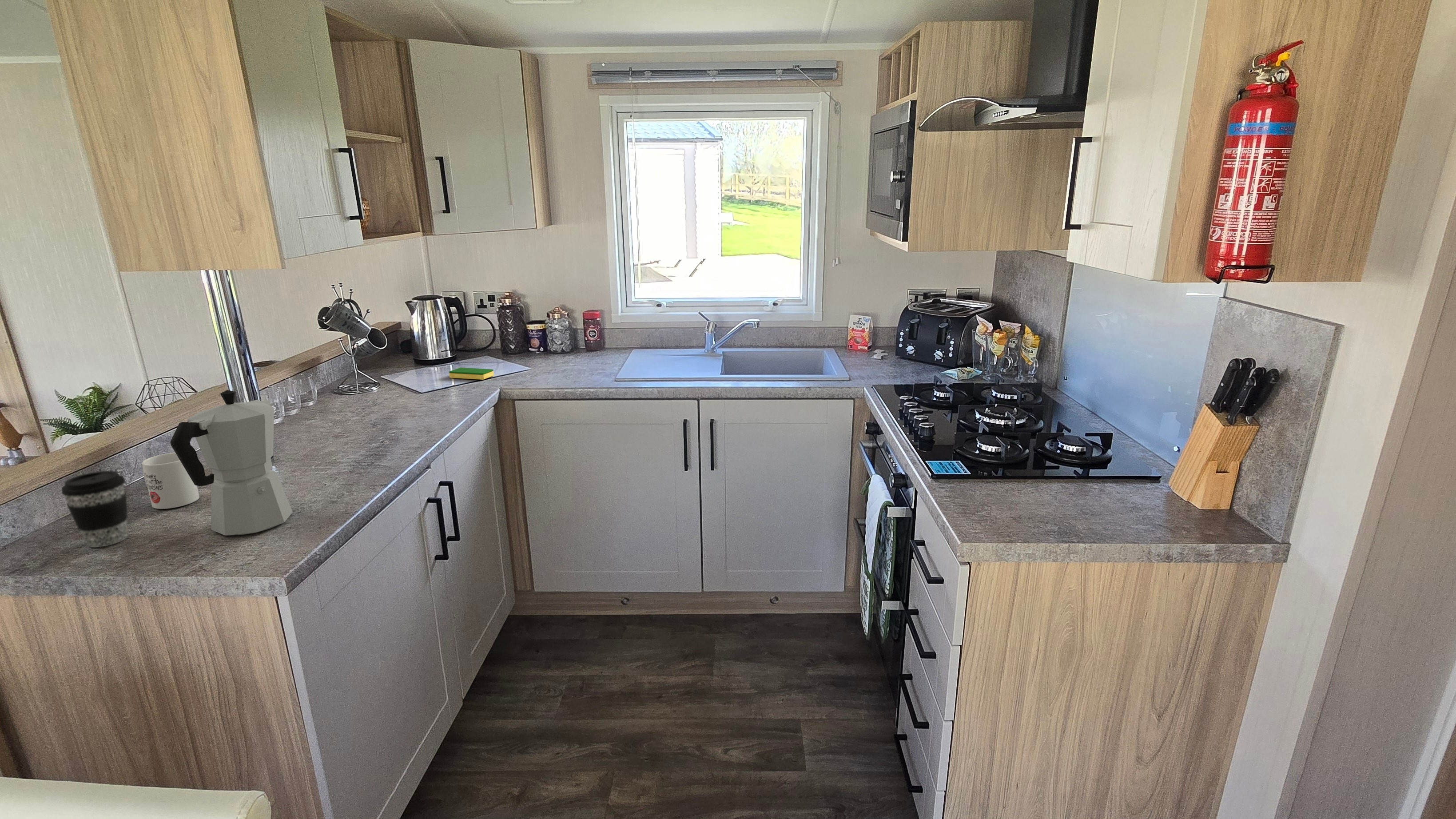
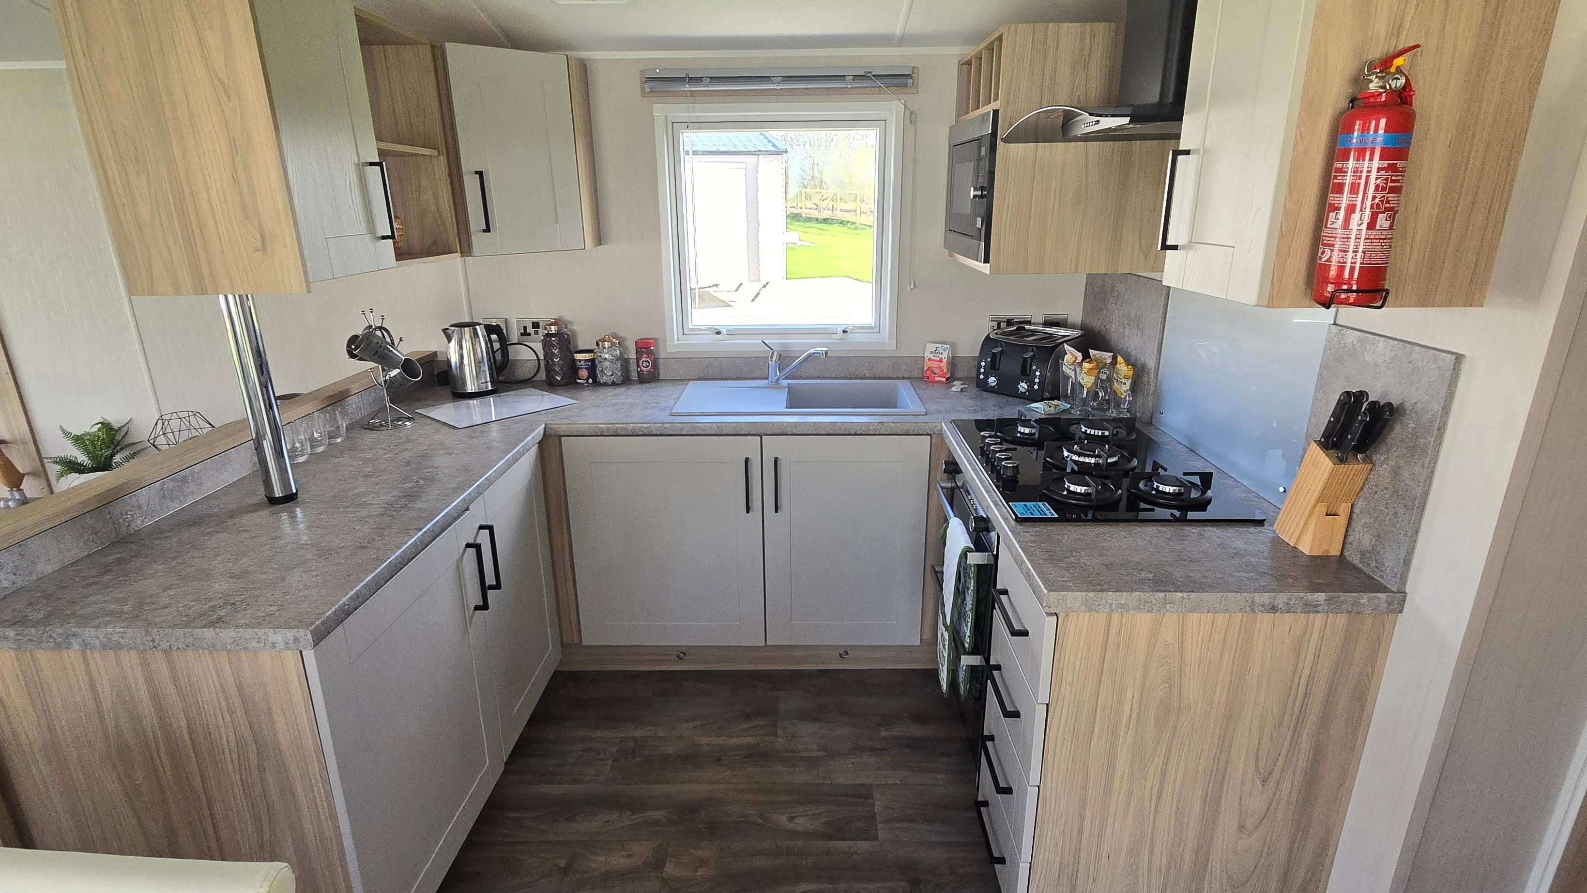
- coffee cup (100, 509)
- moka pot (234, 461)
- dish sponge (471, 374)
- mug (165, 479)
